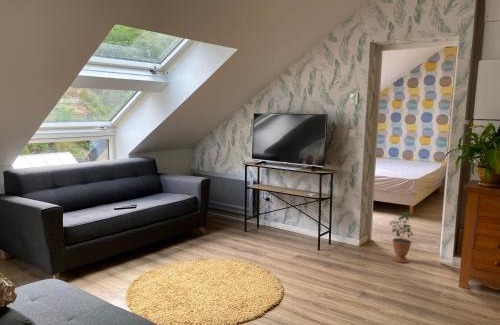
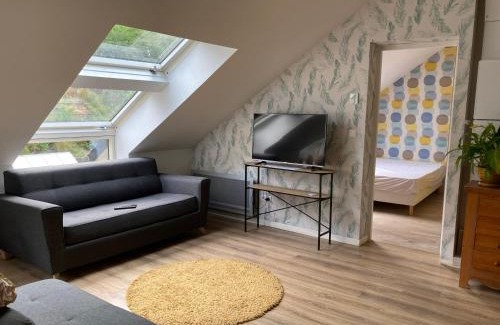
- potted plant (400, 233)
